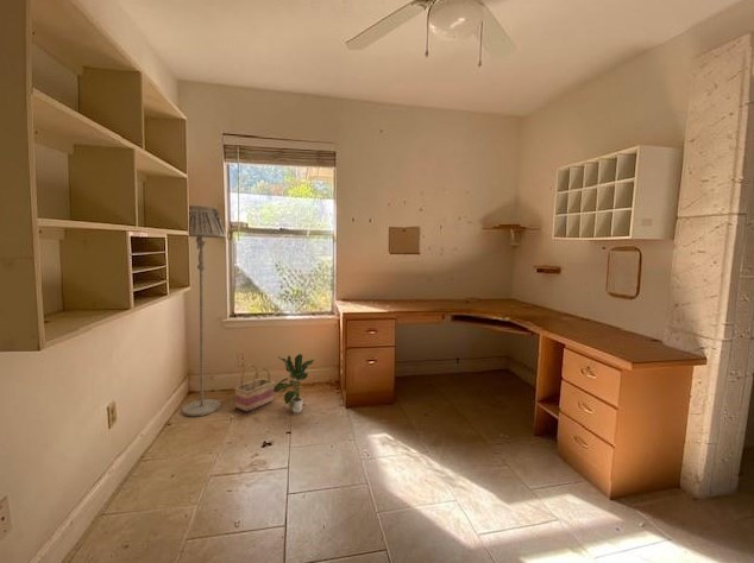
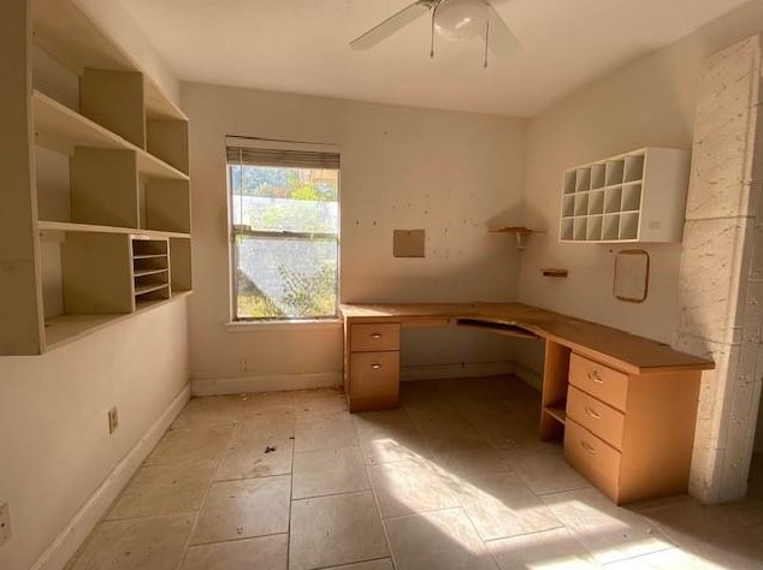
- basket (255, 385)
- floor lamp (201, 309)
- potted plant (293, 381)
